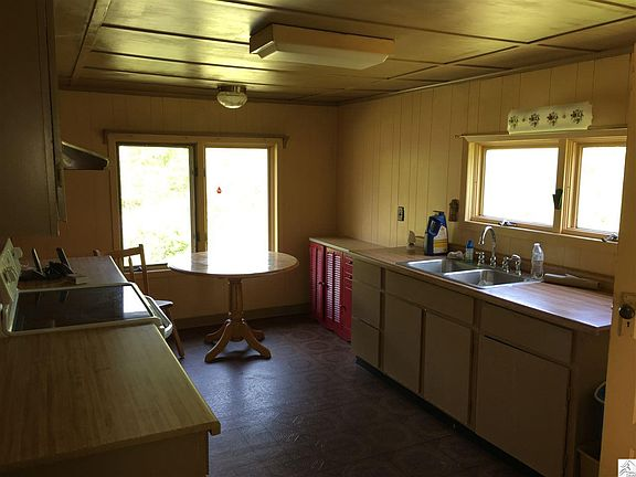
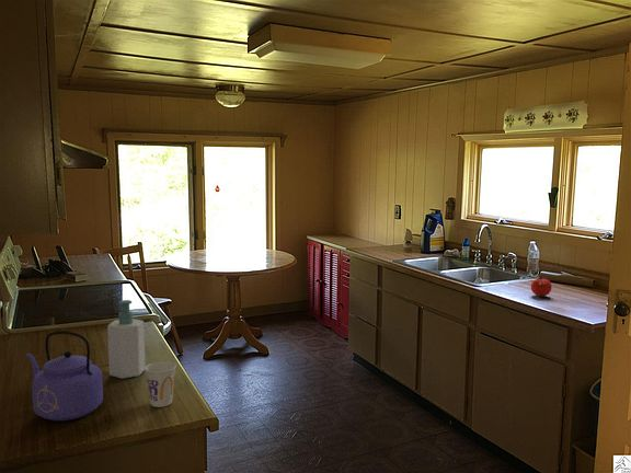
+ kettle (59, 369)
+ cup (161, 384)
+ fruit (541, 286)
+ soap bottle (126, 336)
